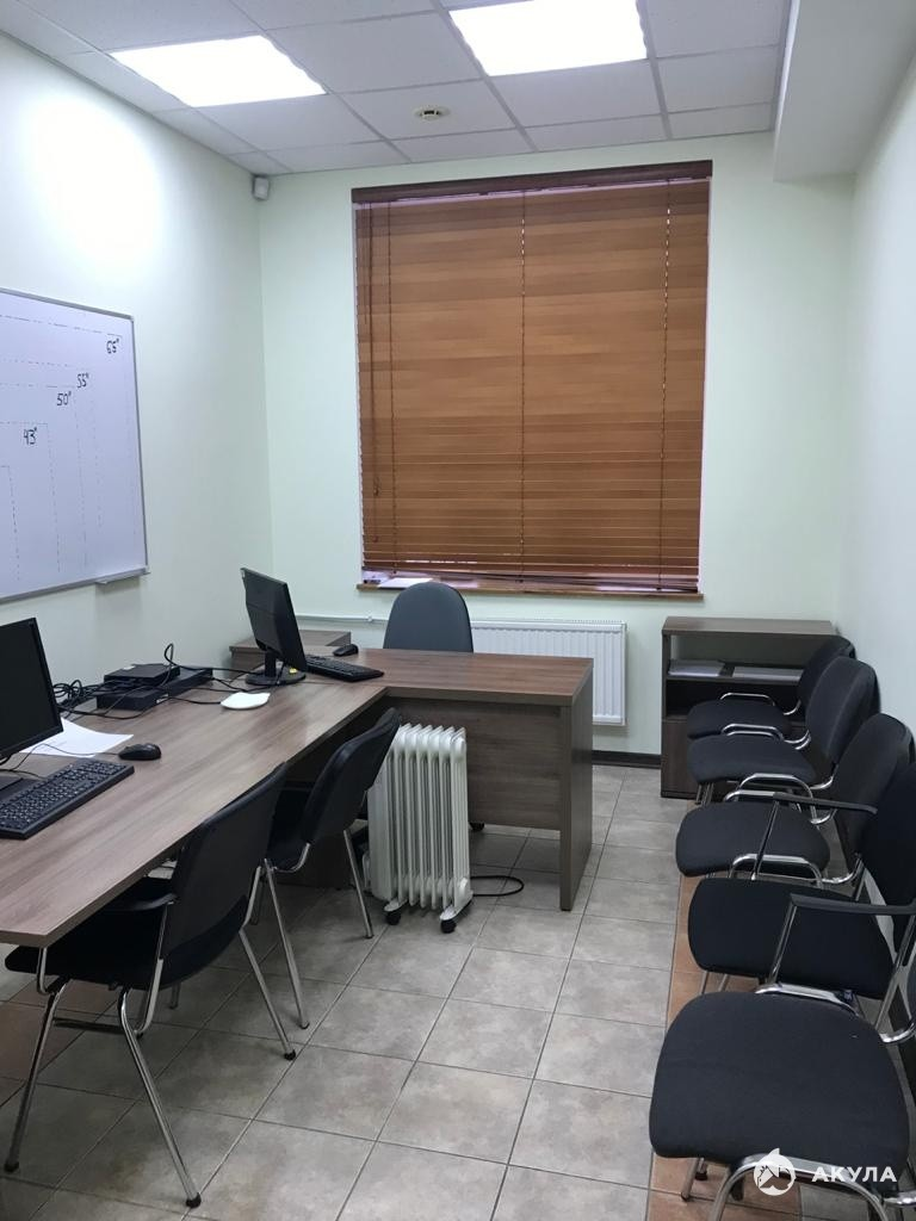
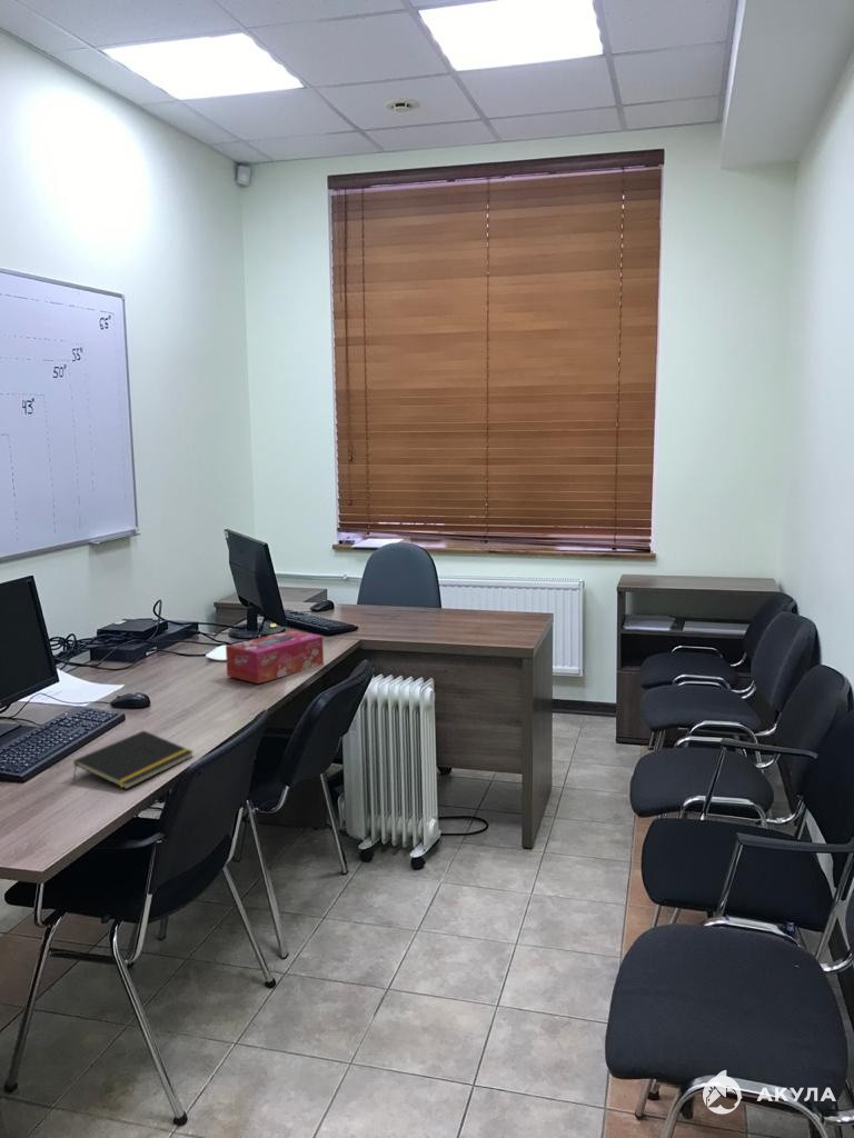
+ notepad (135, 758)
+ tissue box (276, 655)
